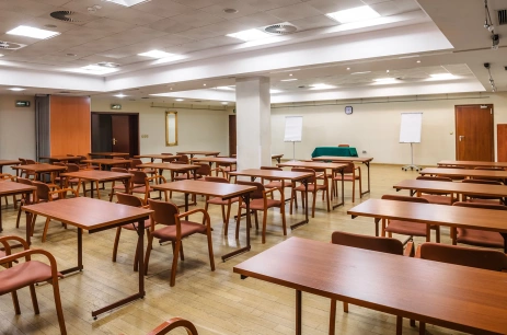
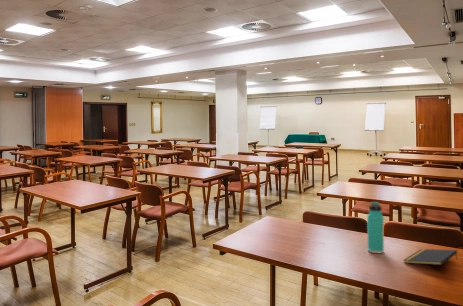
+ thermos bottle (375, 226)
+ notepad (430, 256)
